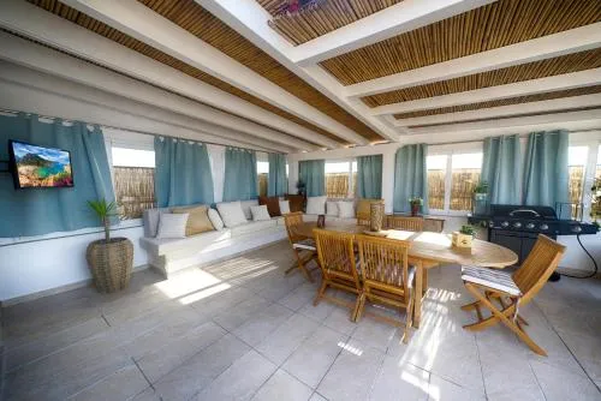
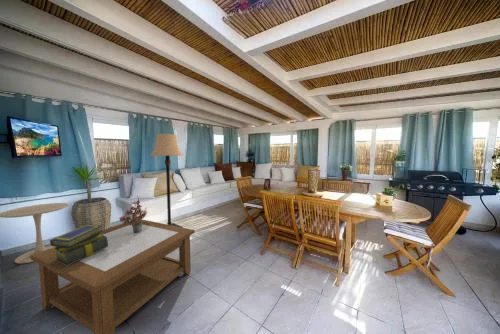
+ side table (38, 231)
+ potted plant (136, 213)
+ coffee table (125, 264)
+ lamp (168, 182)
+ stack of books (80, 242)
